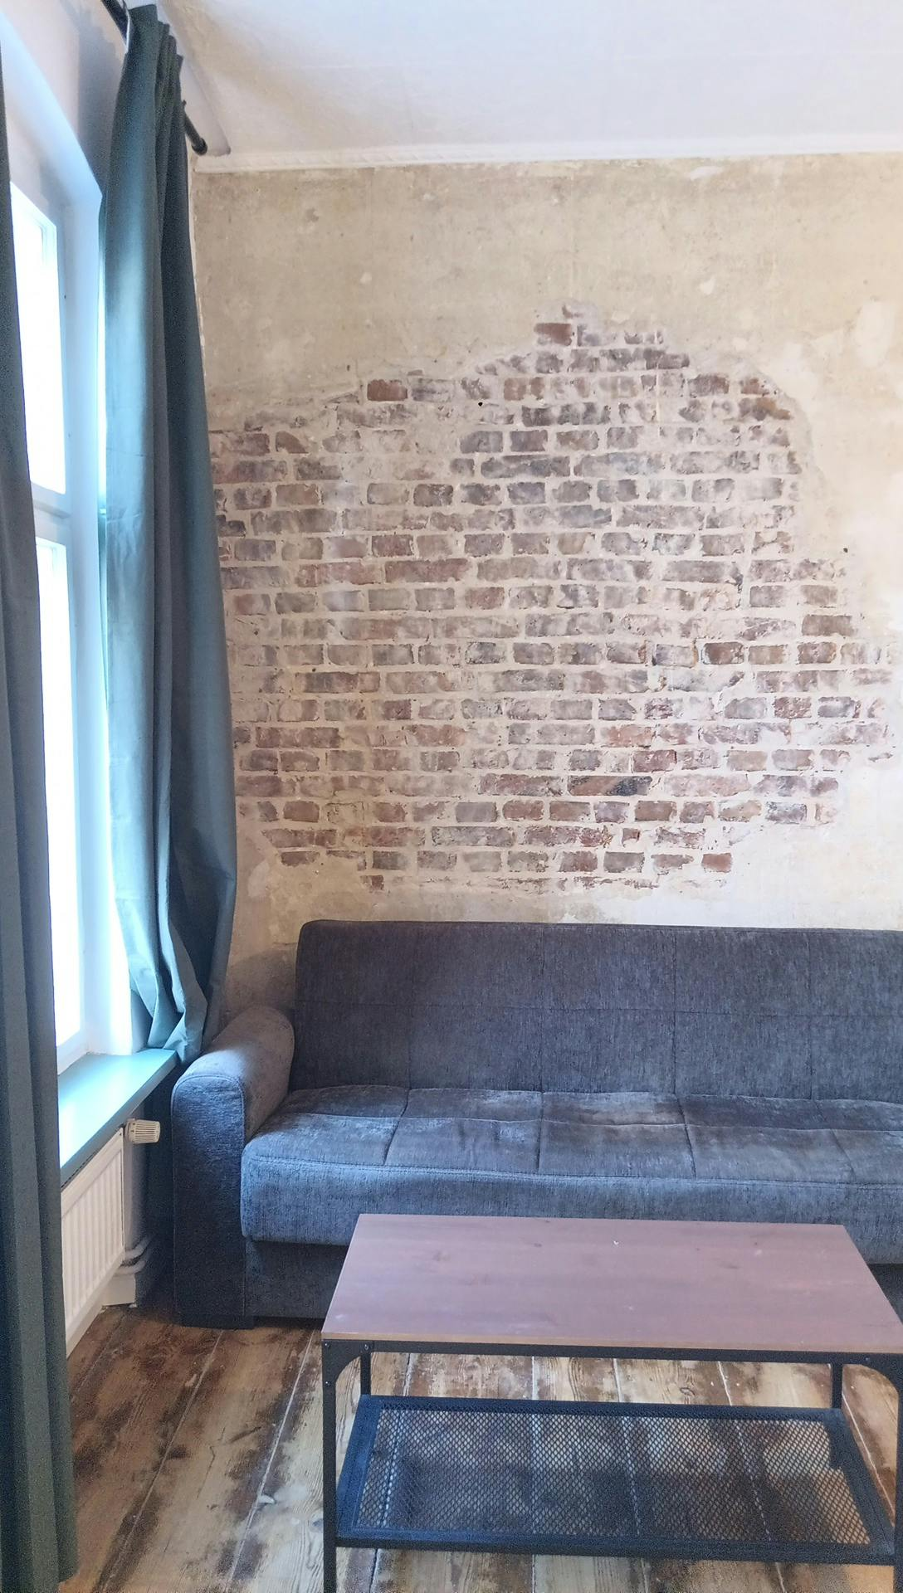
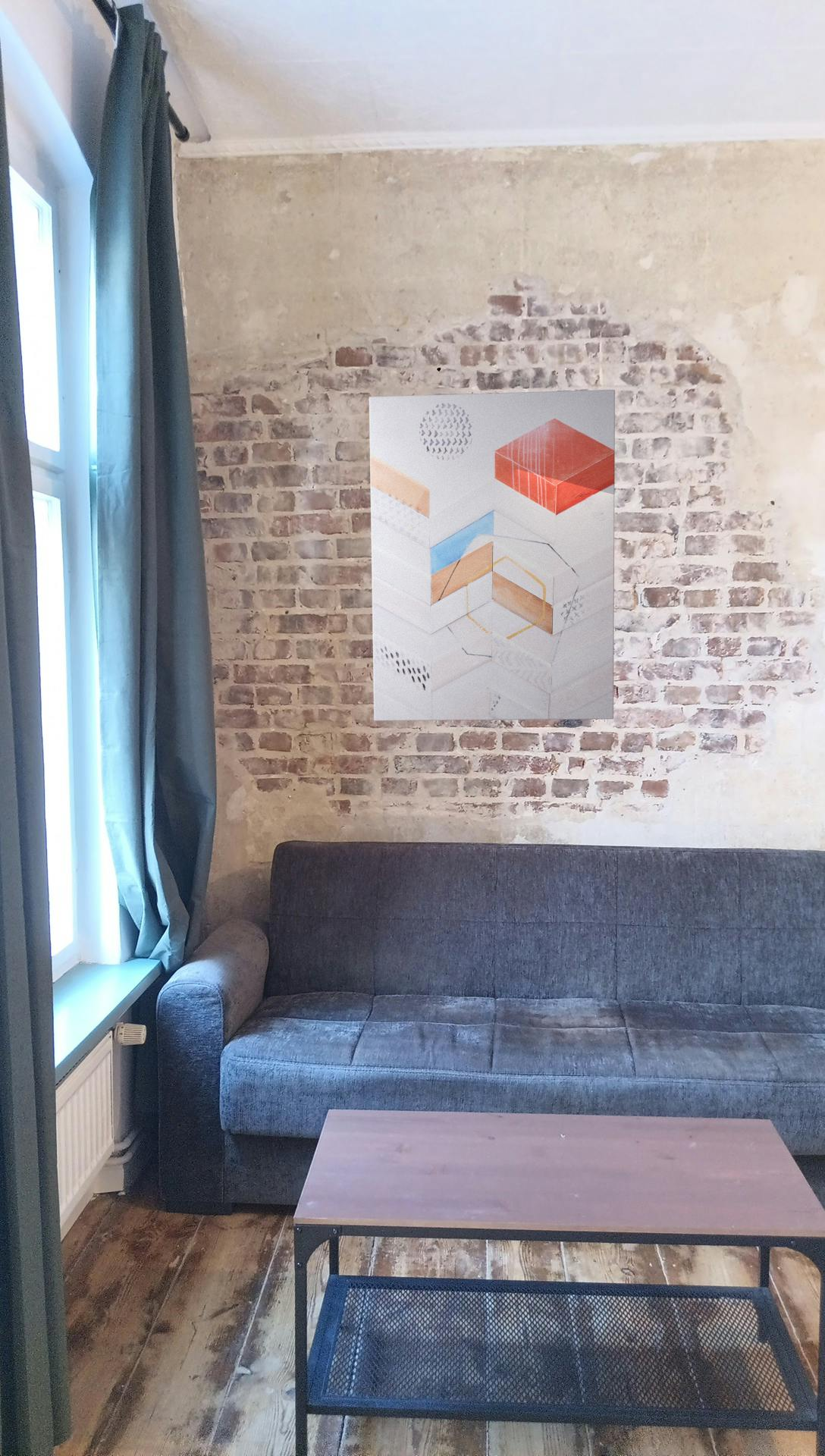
+ wall art (491, 559)
